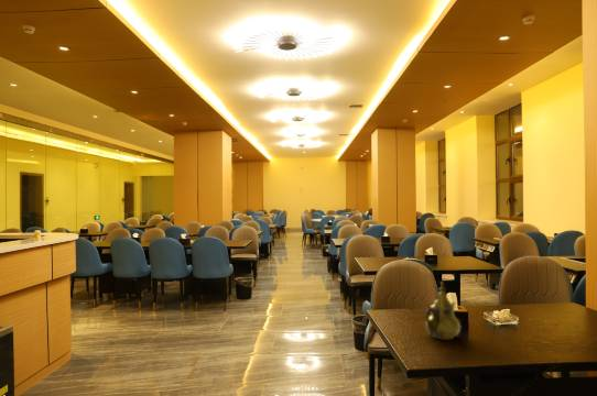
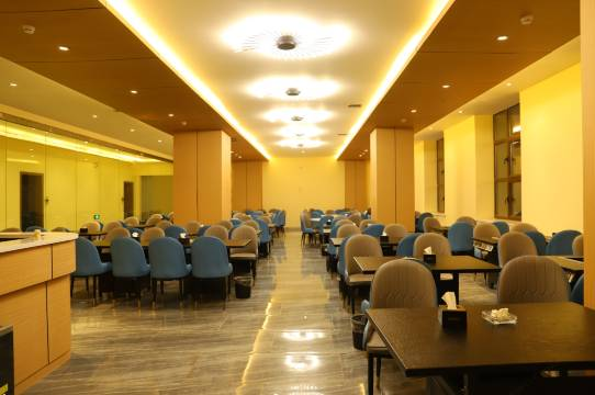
- teapot (442, 309)
